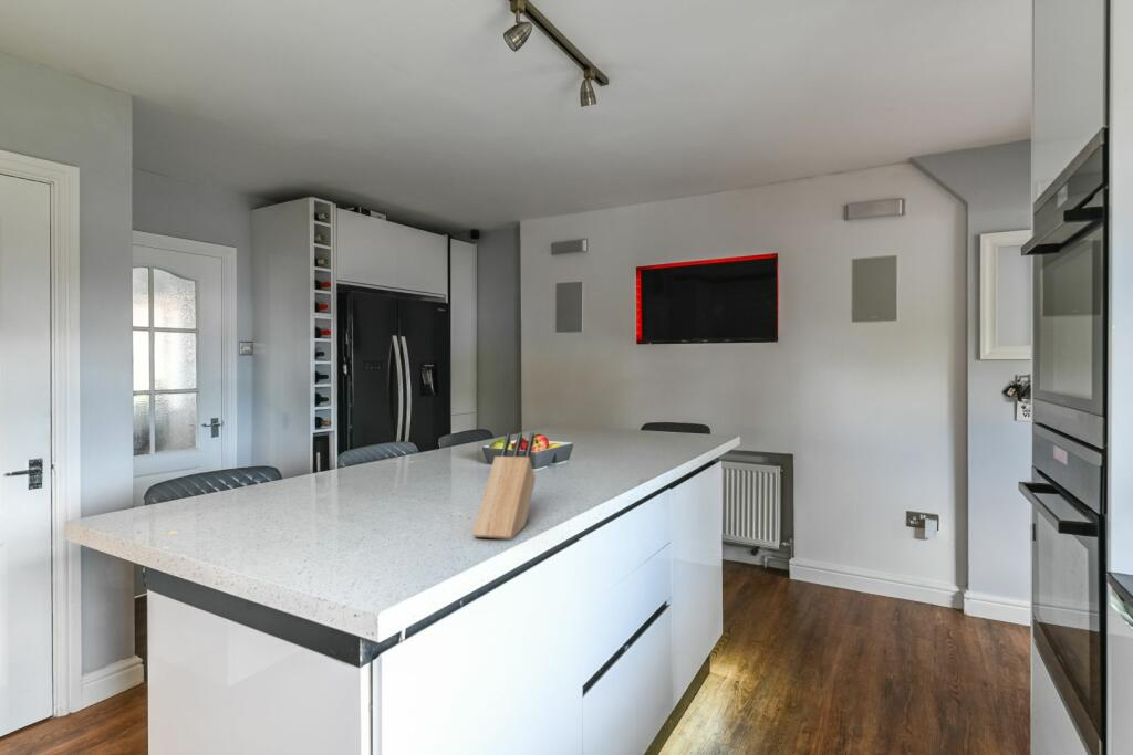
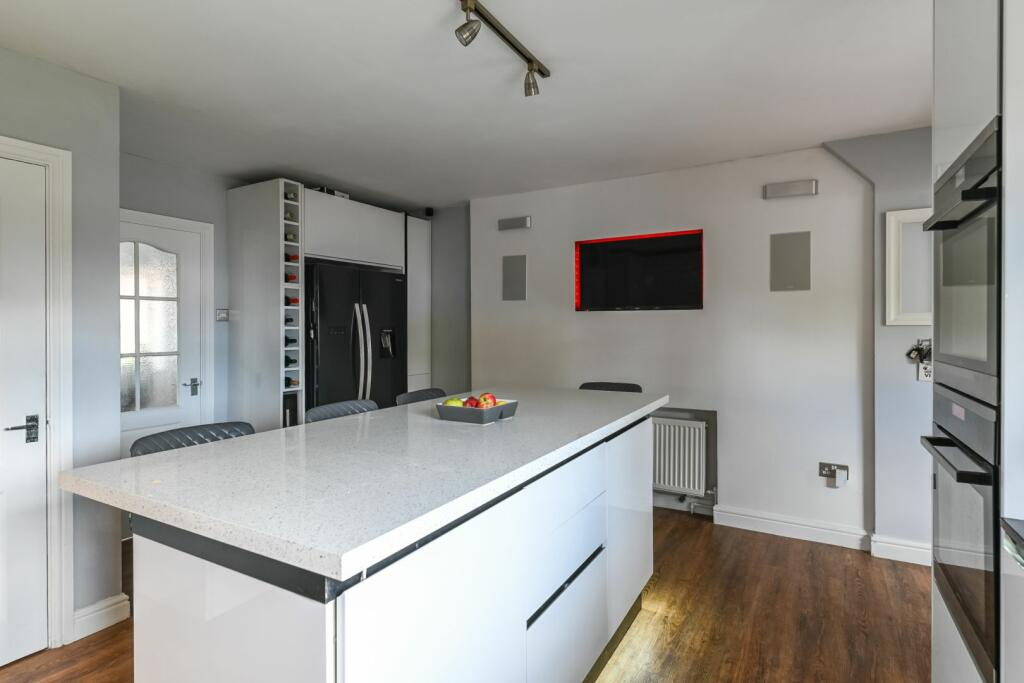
- knife block (508, 480)
